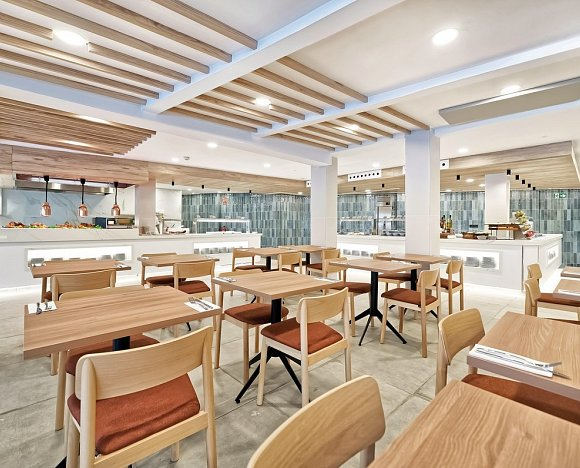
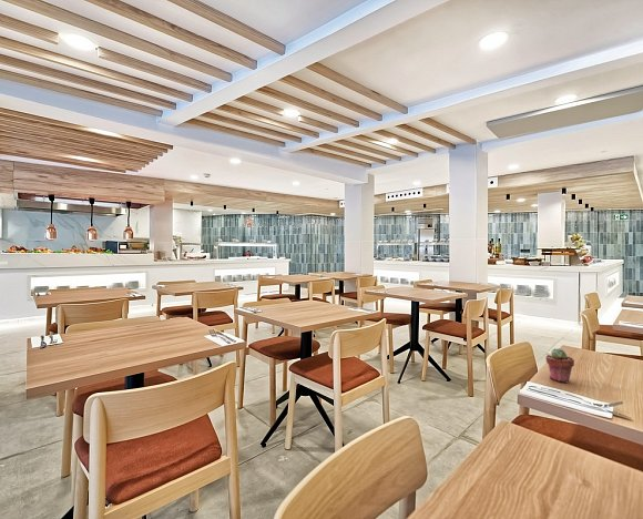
+ potted succulent (559, 364)
